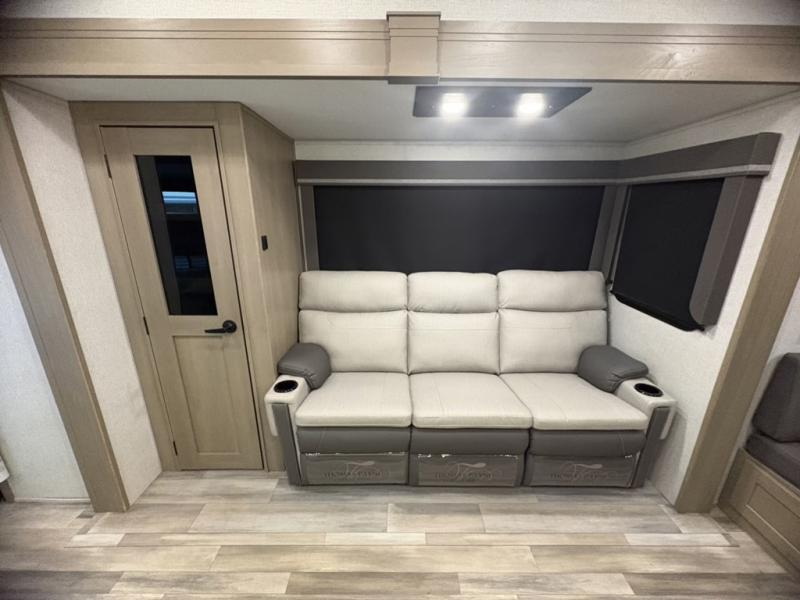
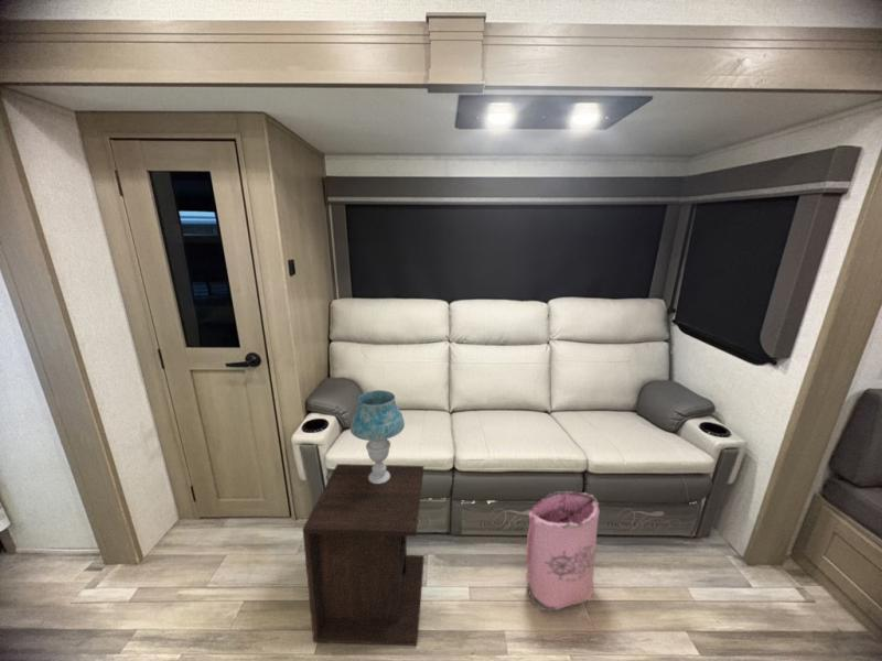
+ table lamp (377, 437)
+ bag (561, 551)
+ nightstand (373, 545)
